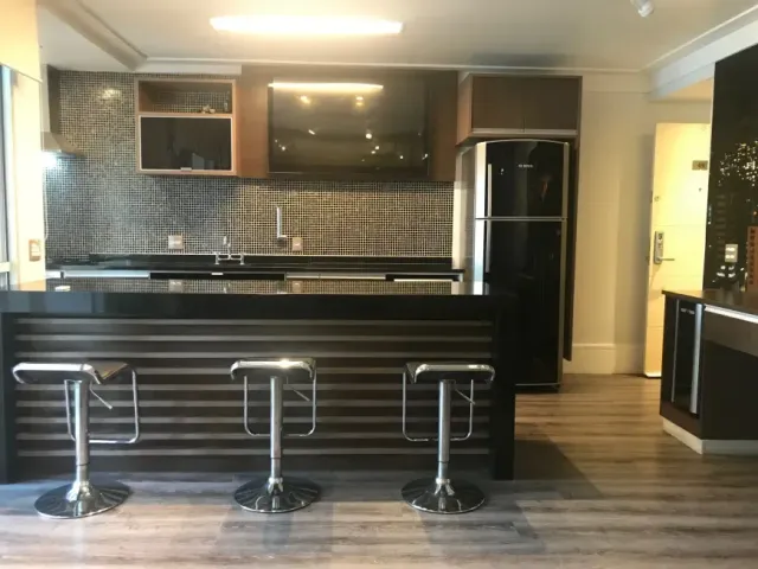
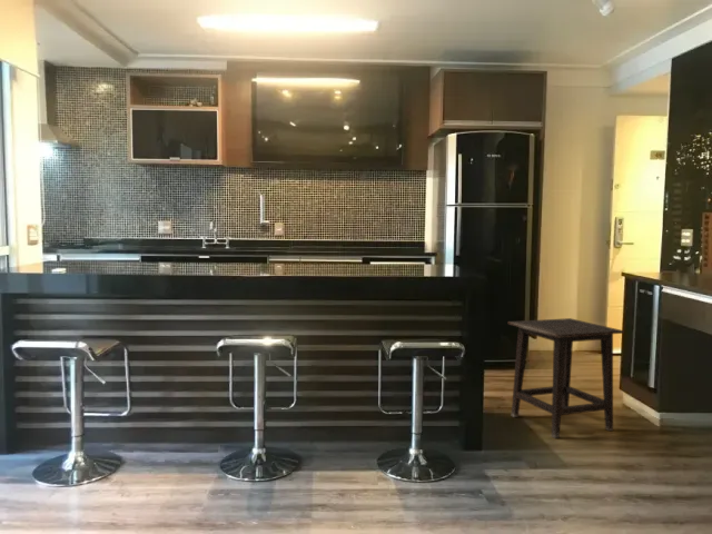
+ side table (562, 374)
